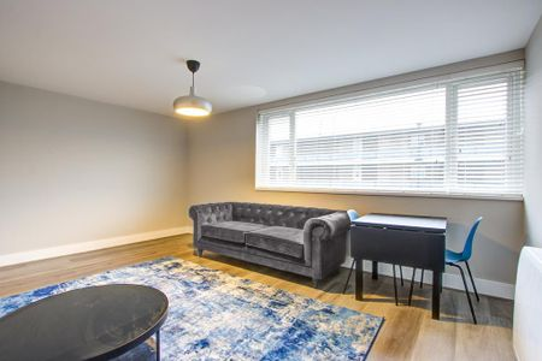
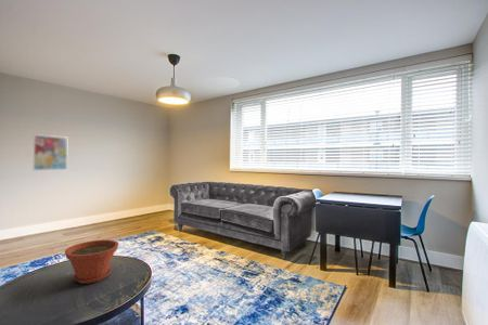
+ wall art (51, 153)
+ plant pot (92, 262)
